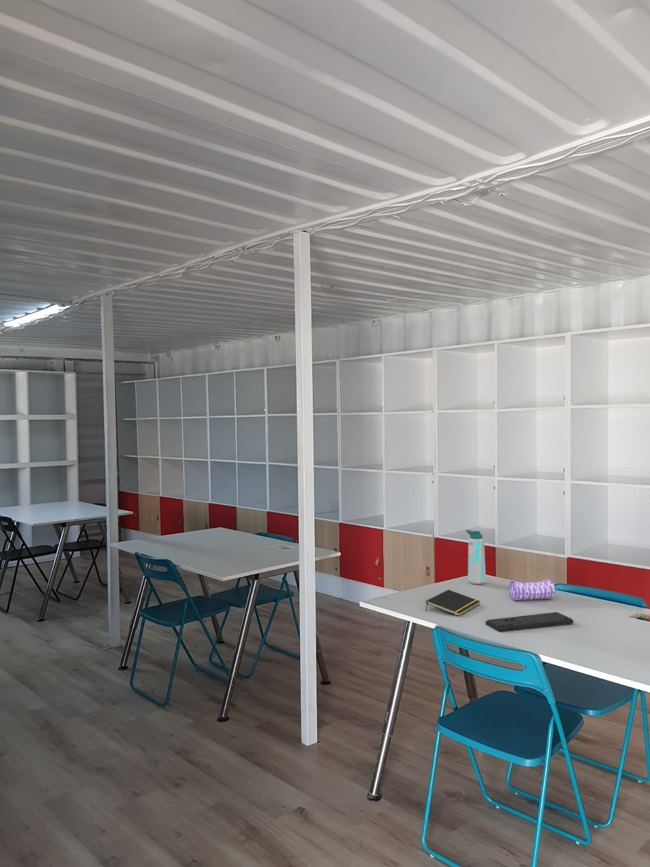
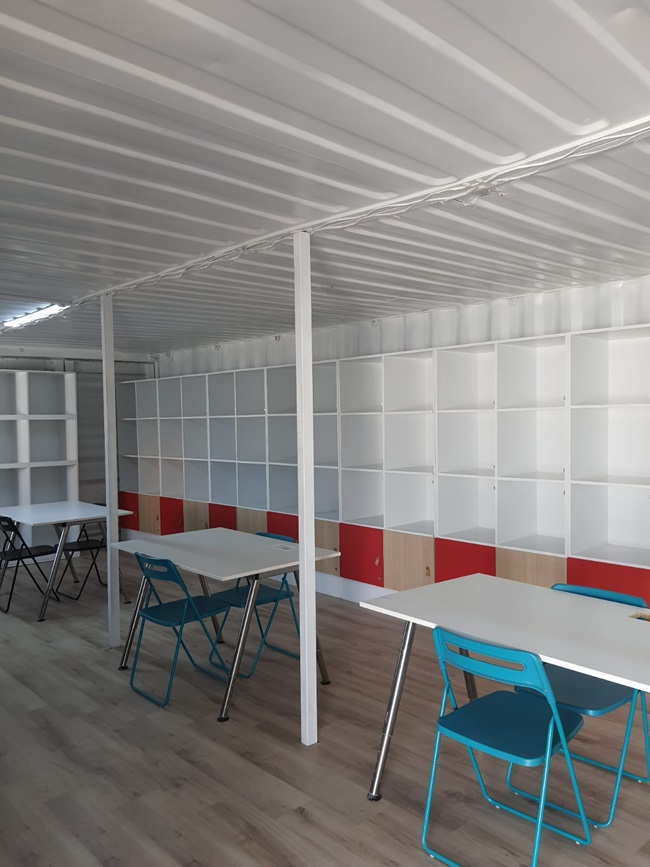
- keyboard (529, 621)
- water bottle (475, 556)
- pencil case (532, 589)
- notepad (453, 602)
